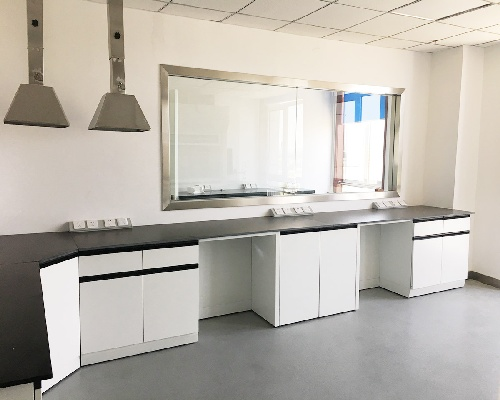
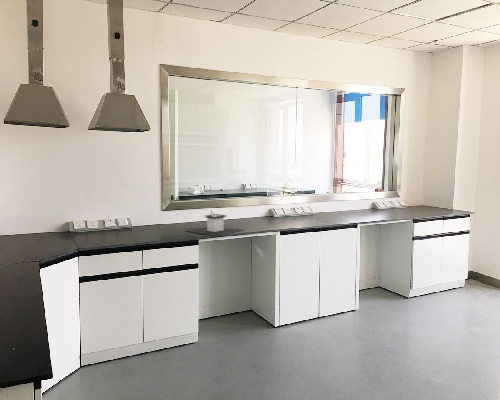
+ architectural model (215, 220)
